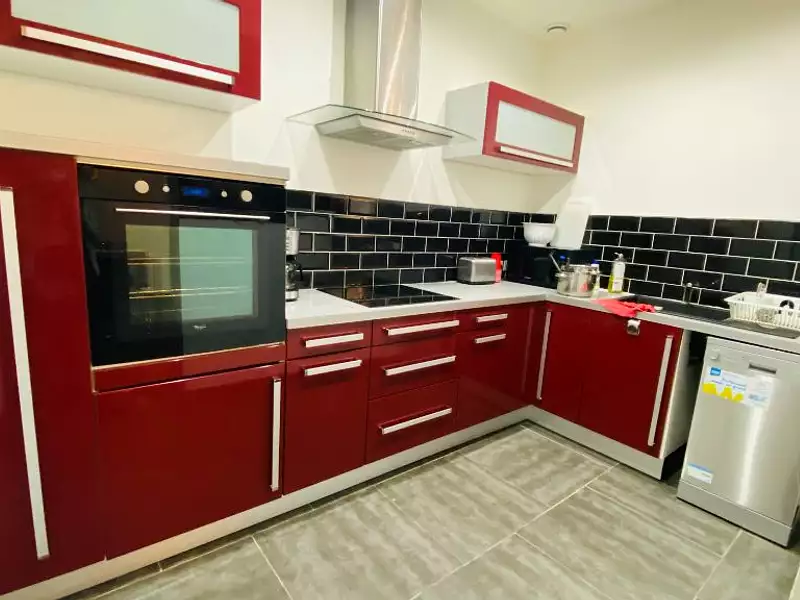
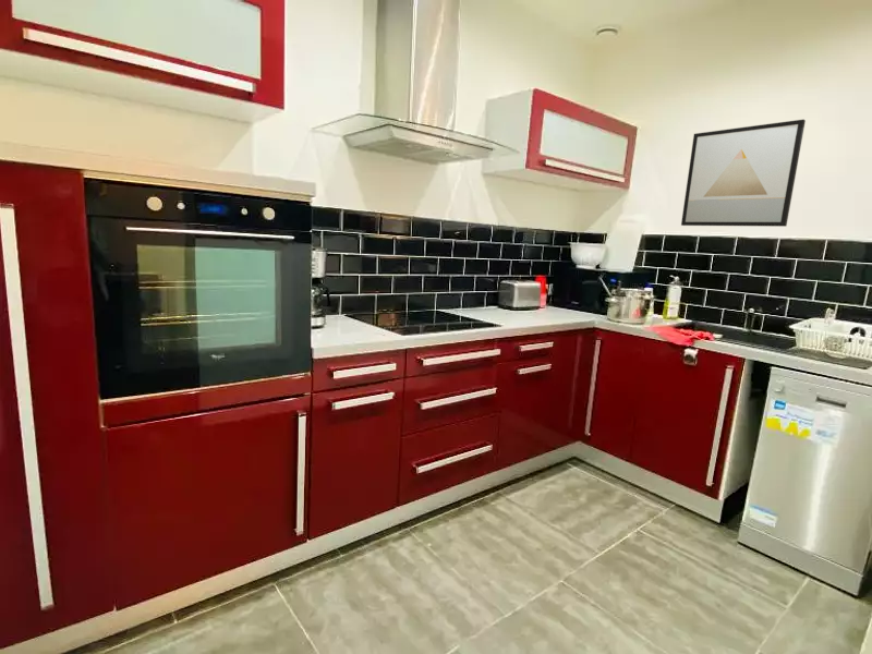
+ wall art (737, 177)
